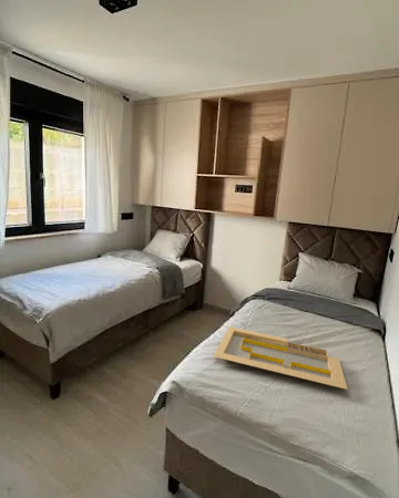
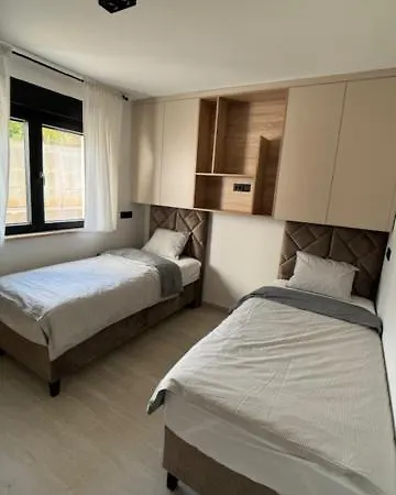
- serving tray (277, 354)
